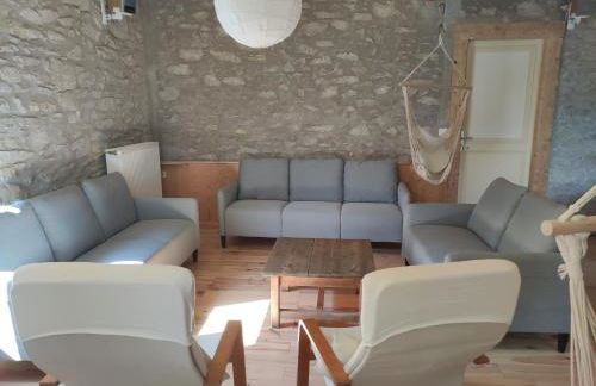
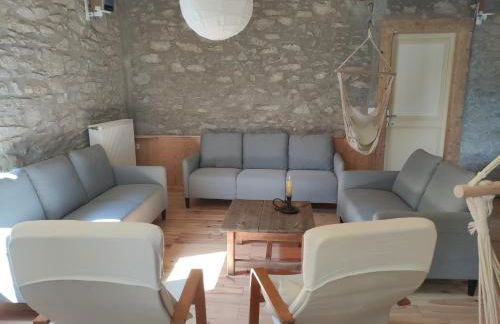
+ candle holder (286, 192)
